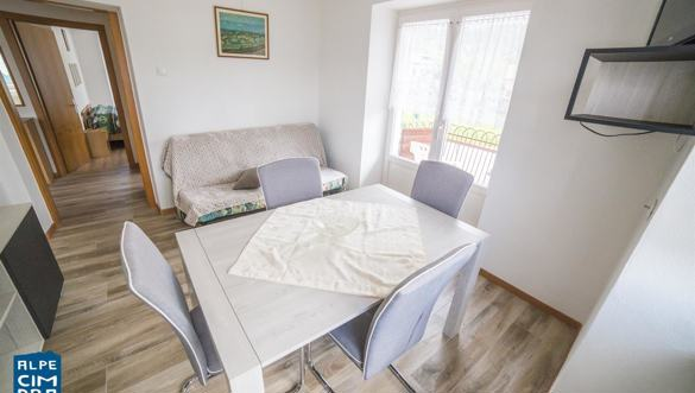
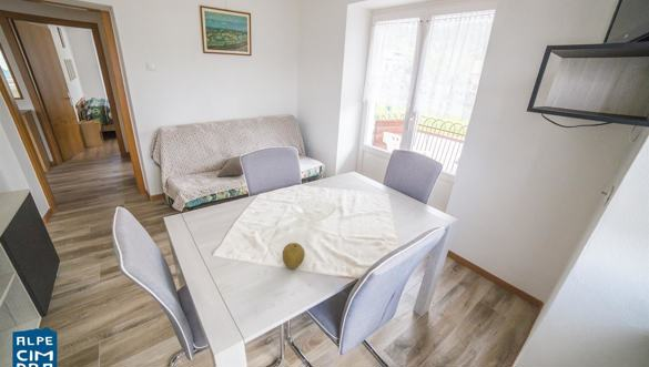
+ fruit (293, 255)
